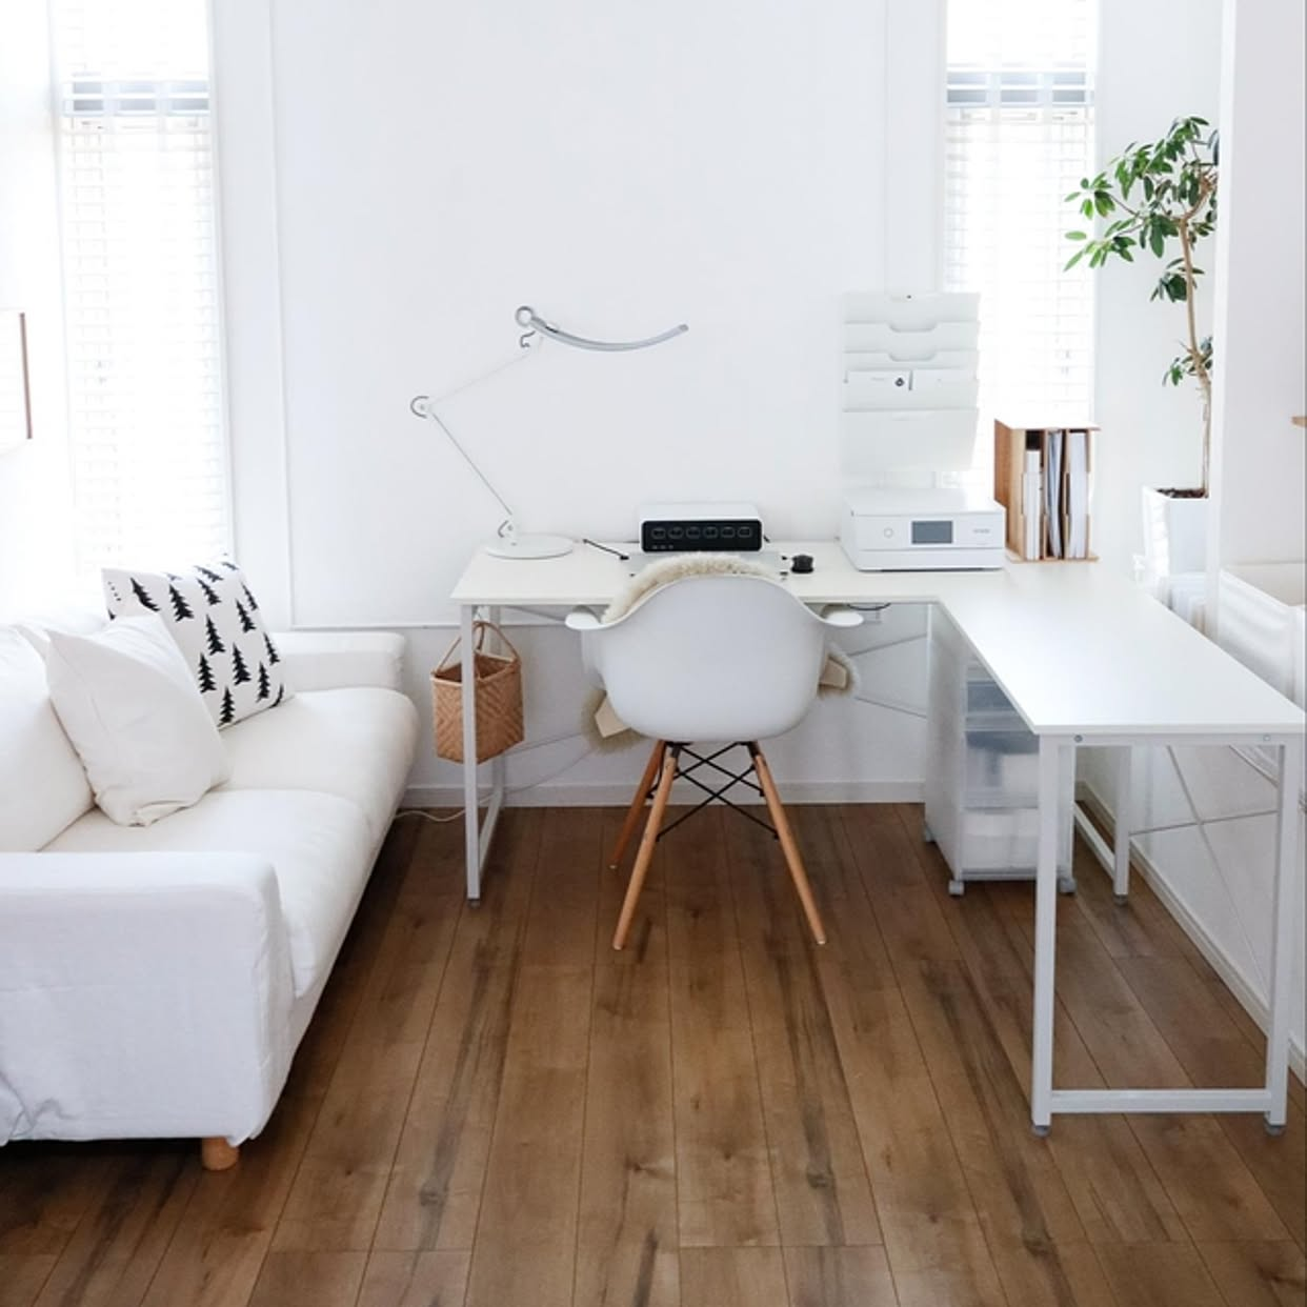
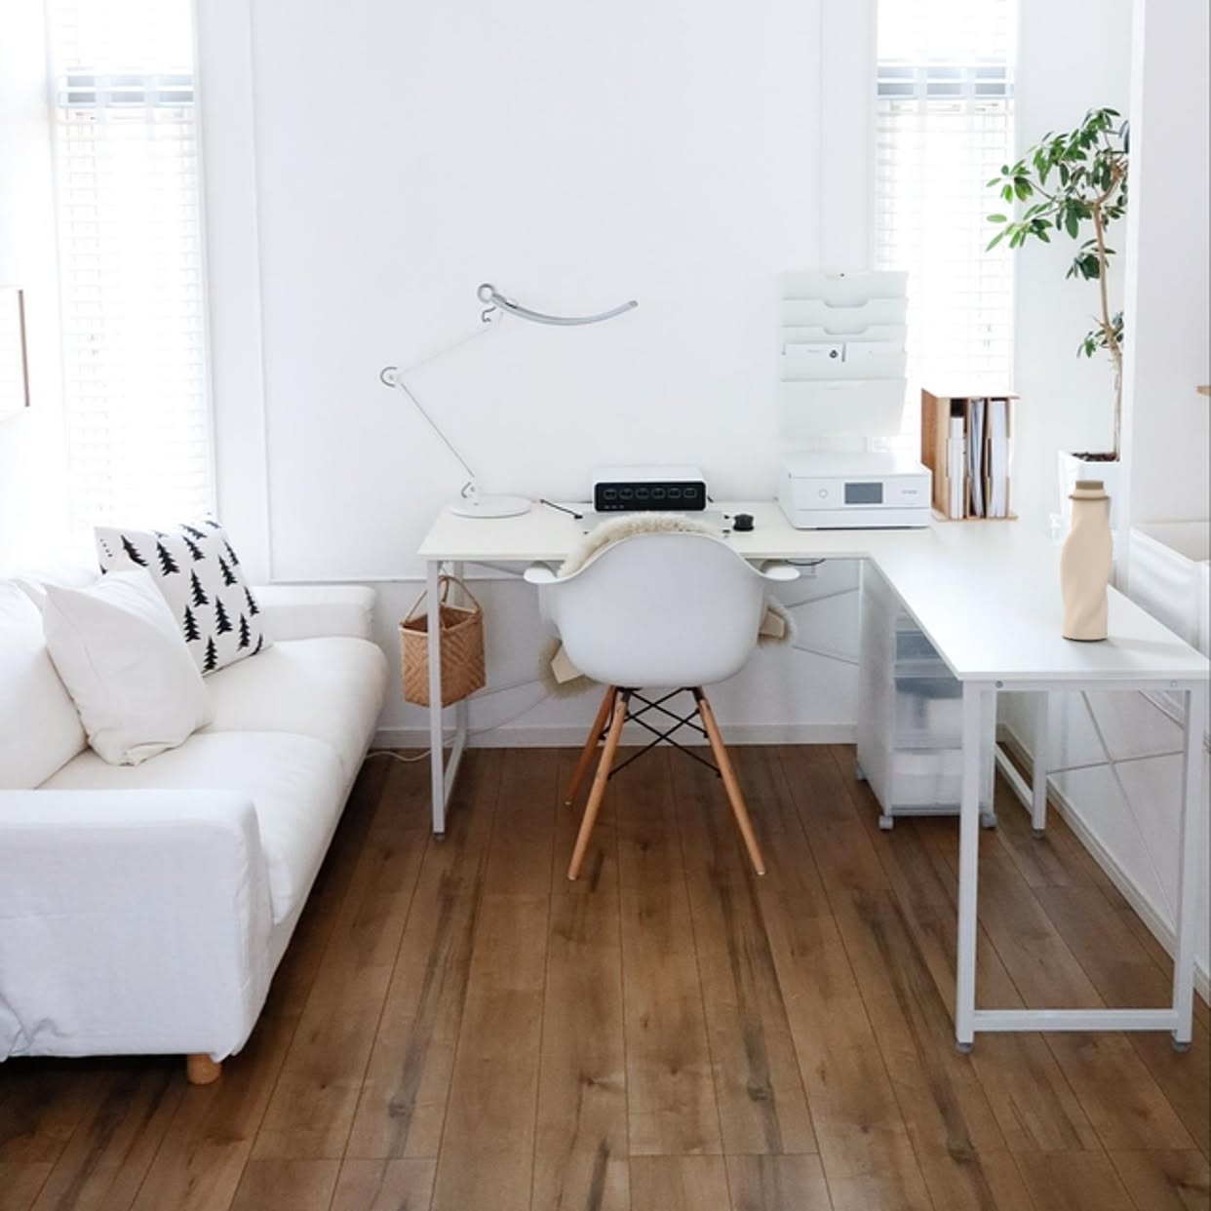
+ water bottle (1087, 559)
